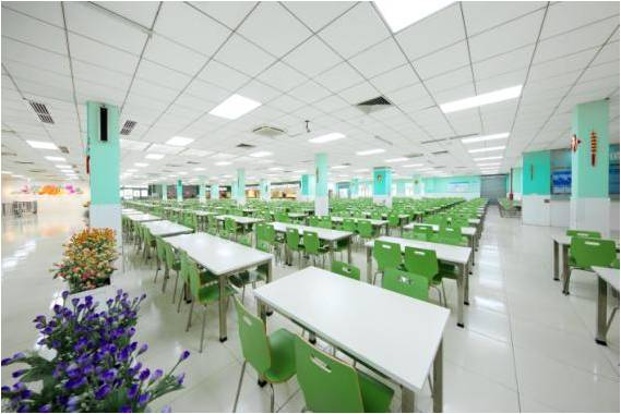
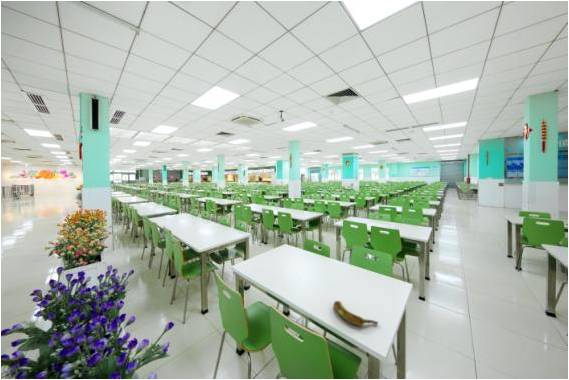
+ banana (352, 313)
